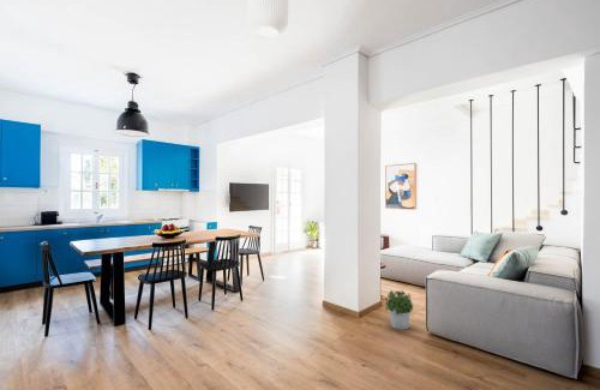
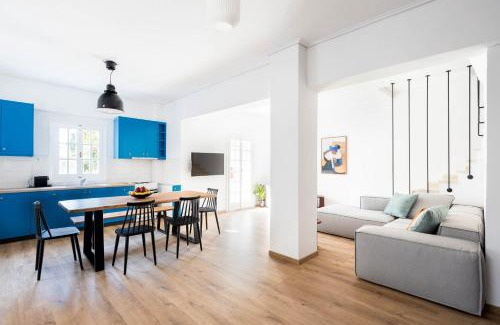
- potted plant (397, 308)
